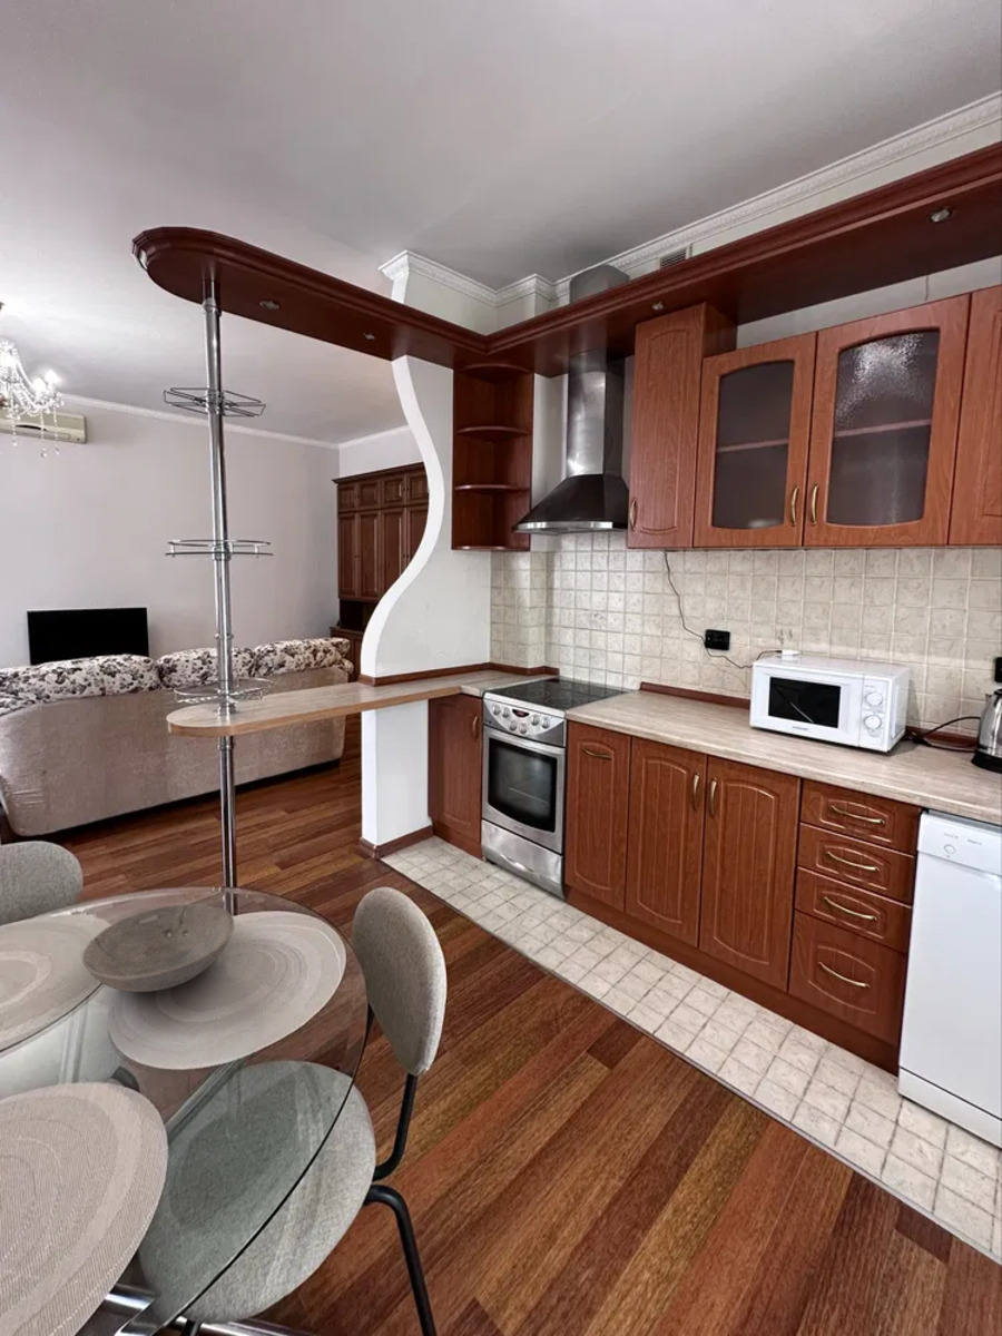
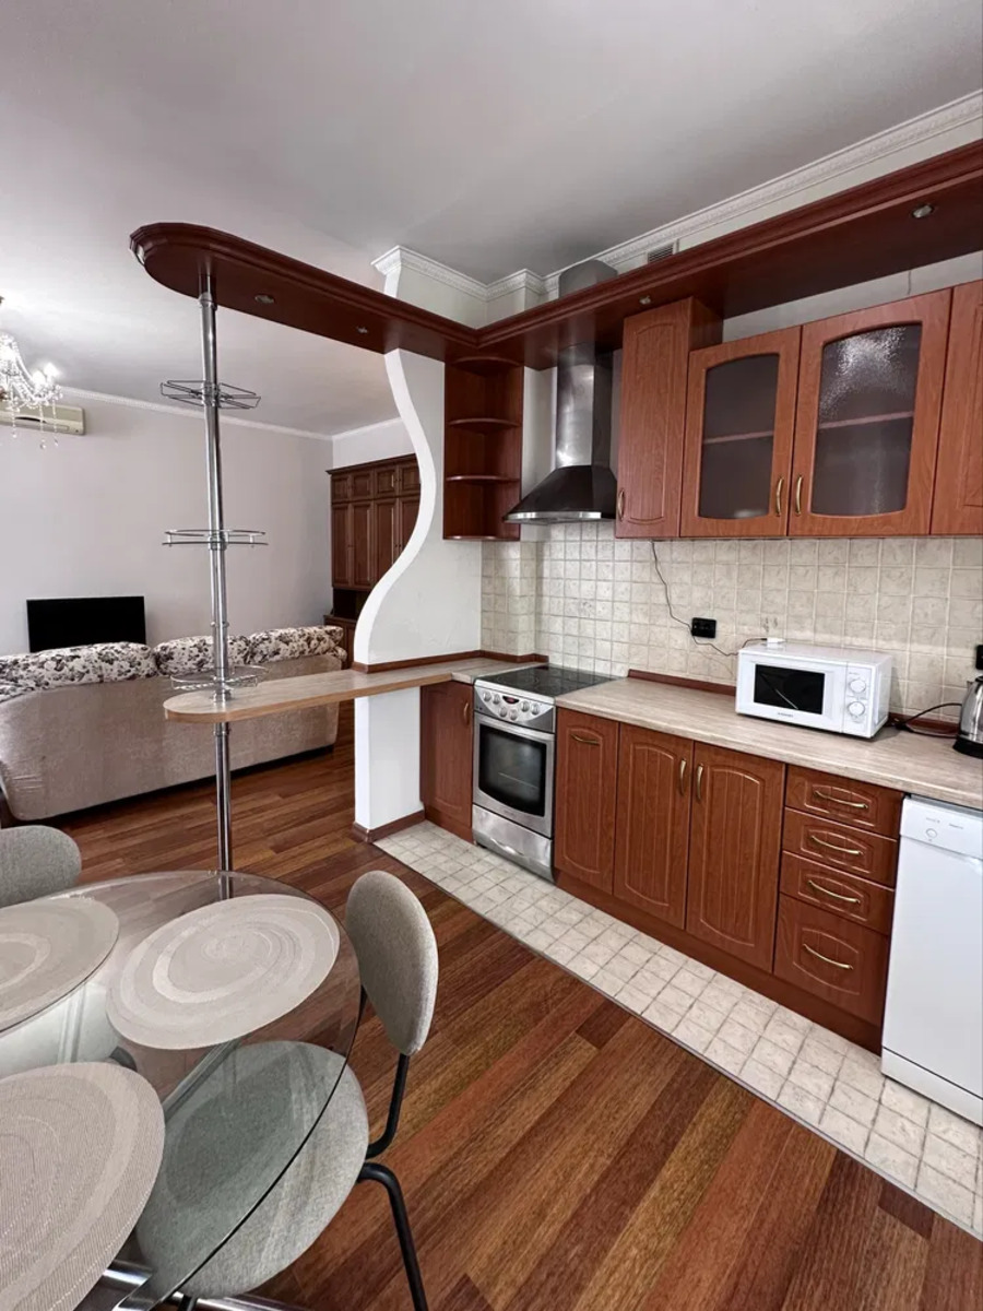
- bowl (161, 954)
